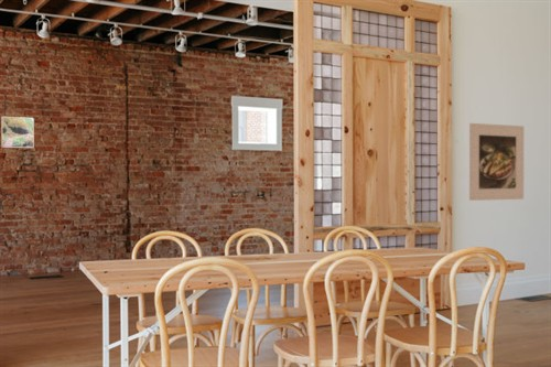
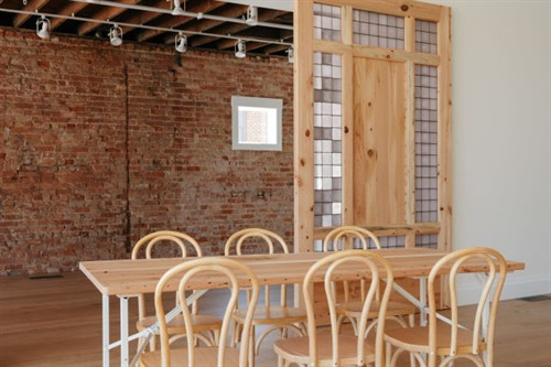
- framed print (497, 162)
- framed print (18, 132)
